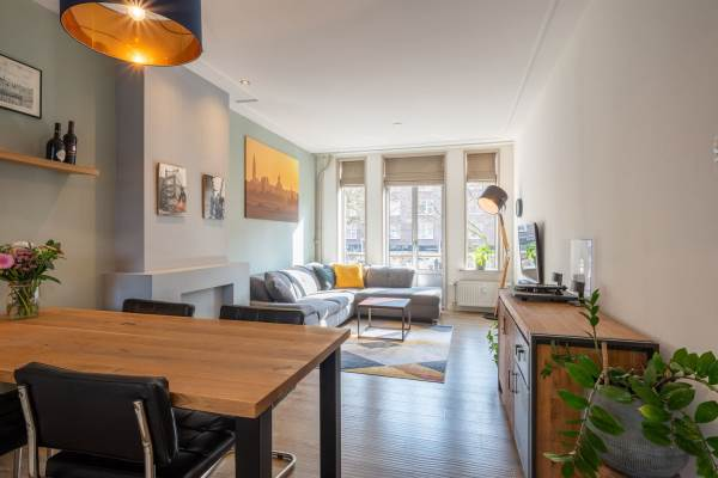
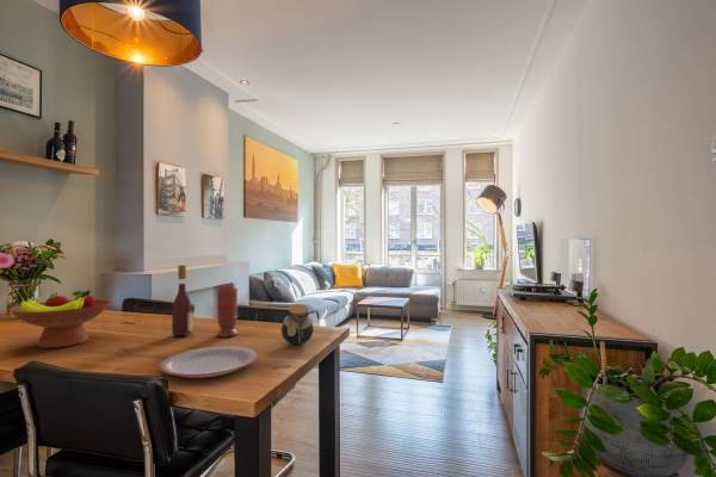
+ fruit bowl (63, 316)
+ jar (296, 324)
+ plate (210, 361)
+ wine bottle (181, 299)
+ spice grinder (227, 309)
